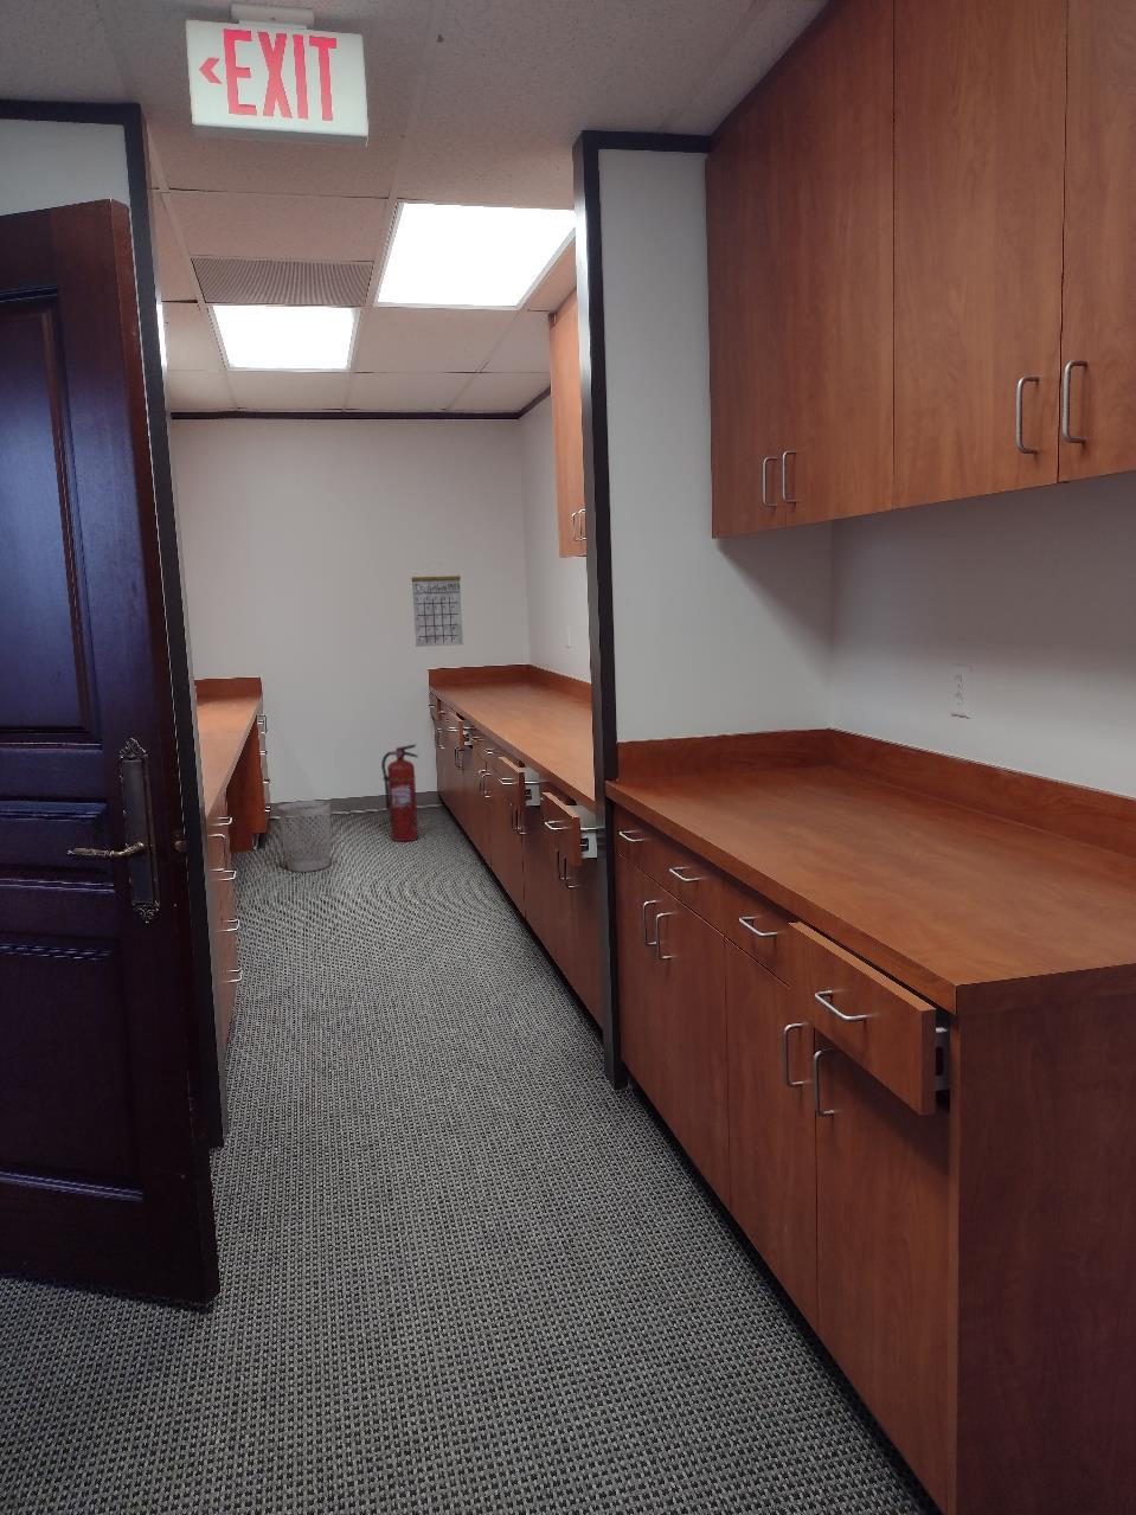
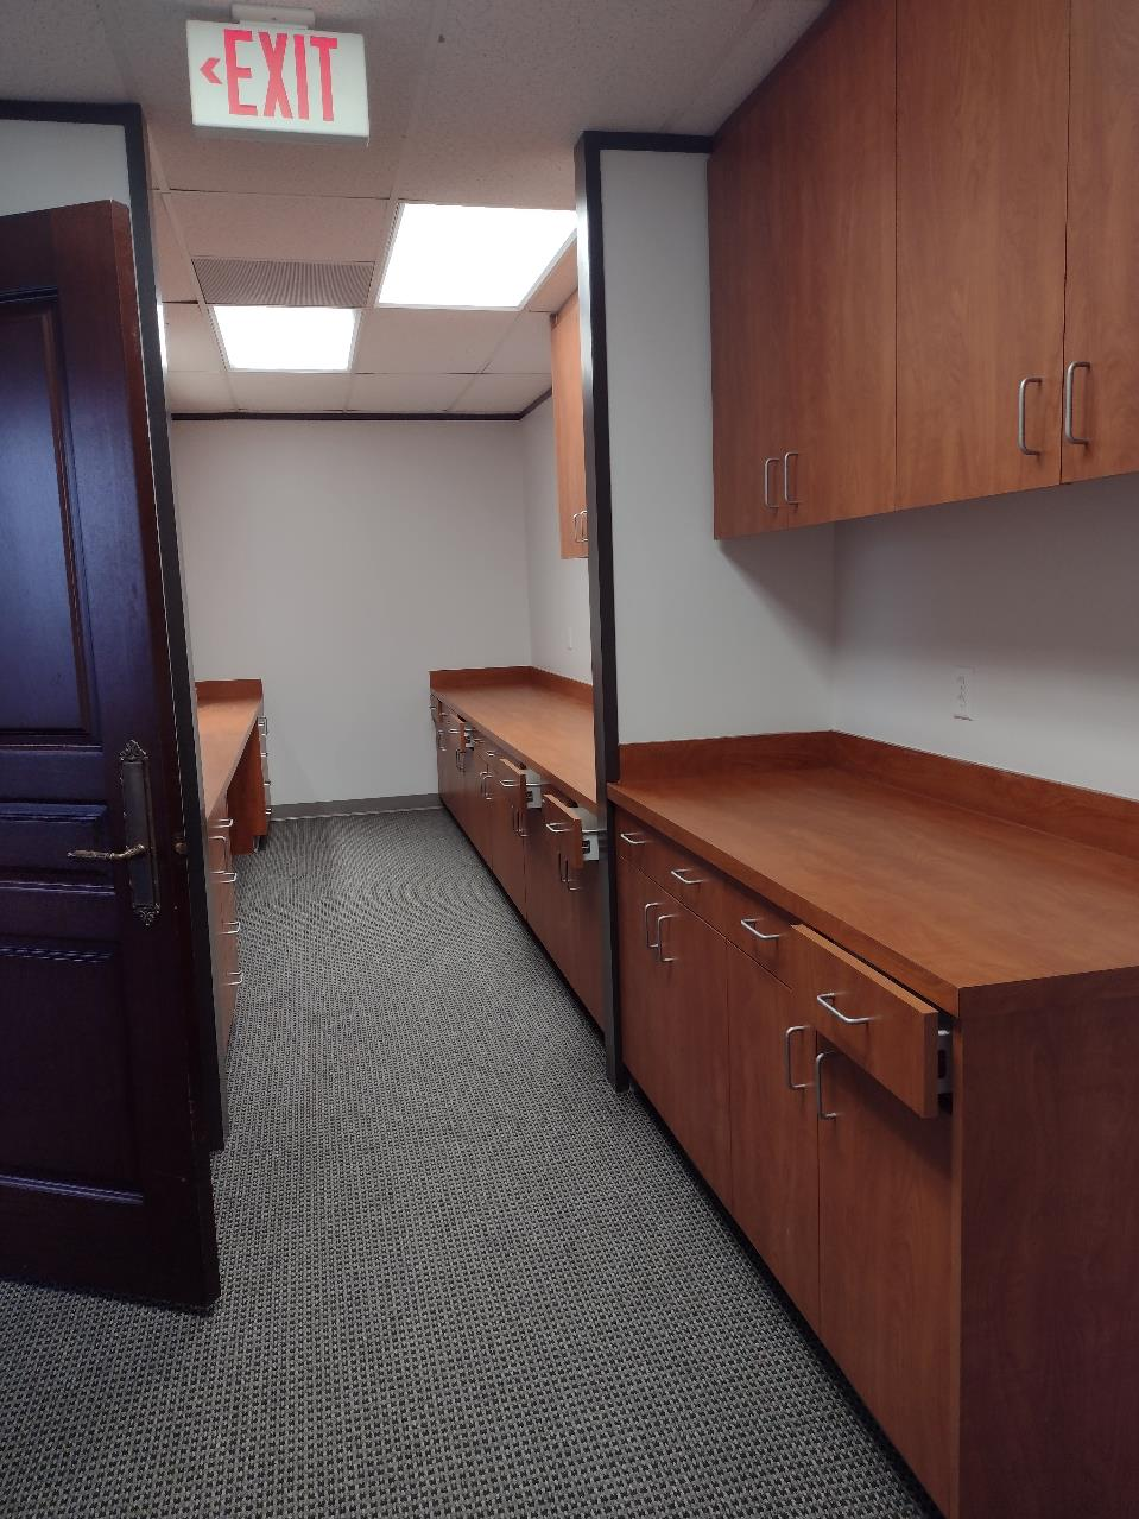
- fire extinguisher (402, 791)
- wastebasket (305, 835)
- calendar (437, 602)
